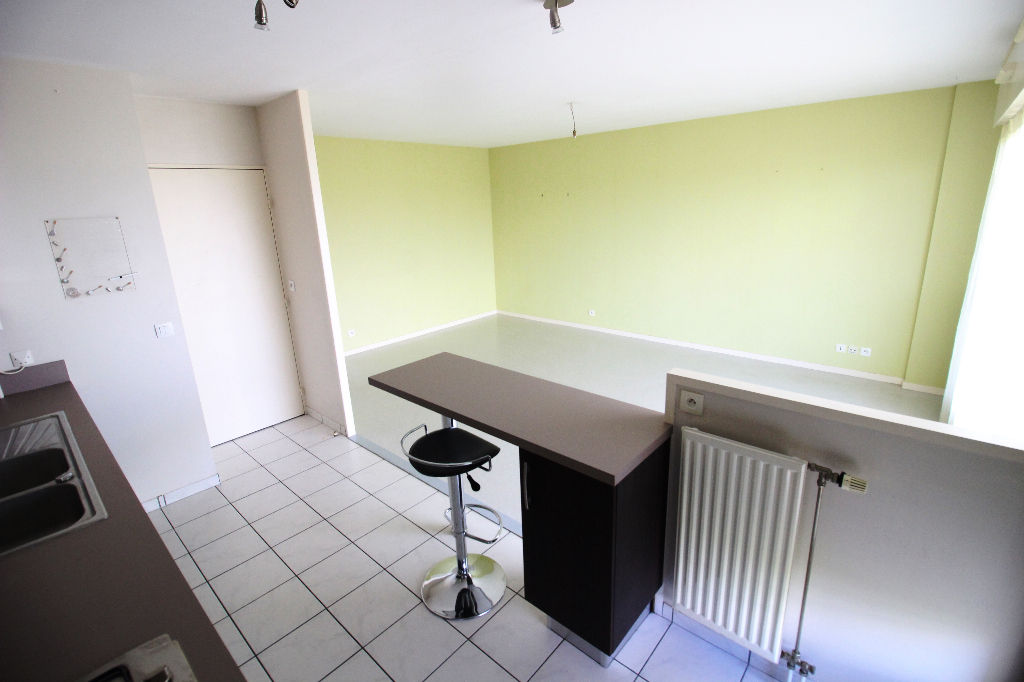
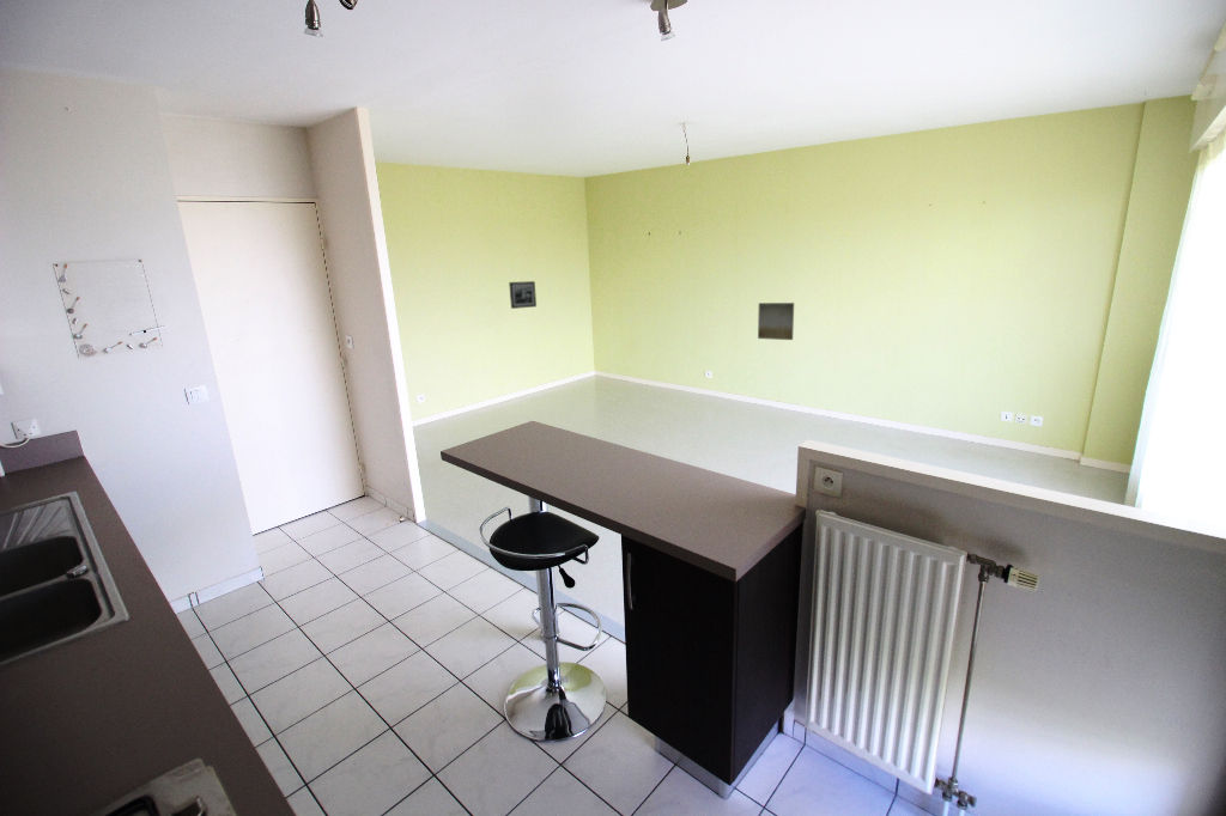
+ picture frame (522, 294)
+ wall art (775, 321)
